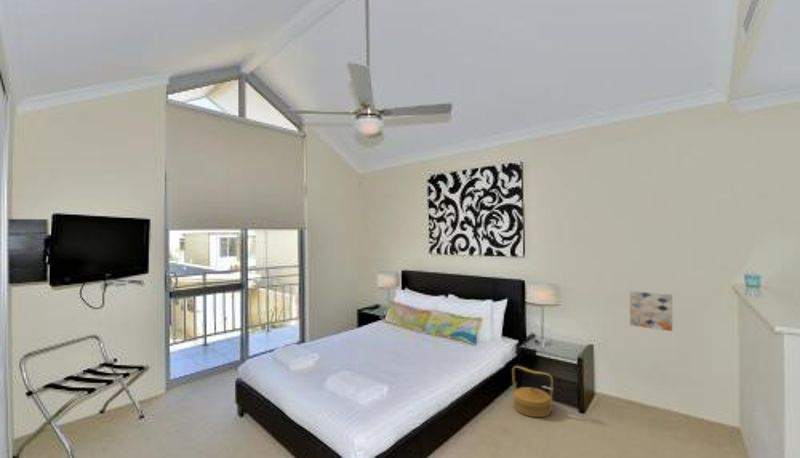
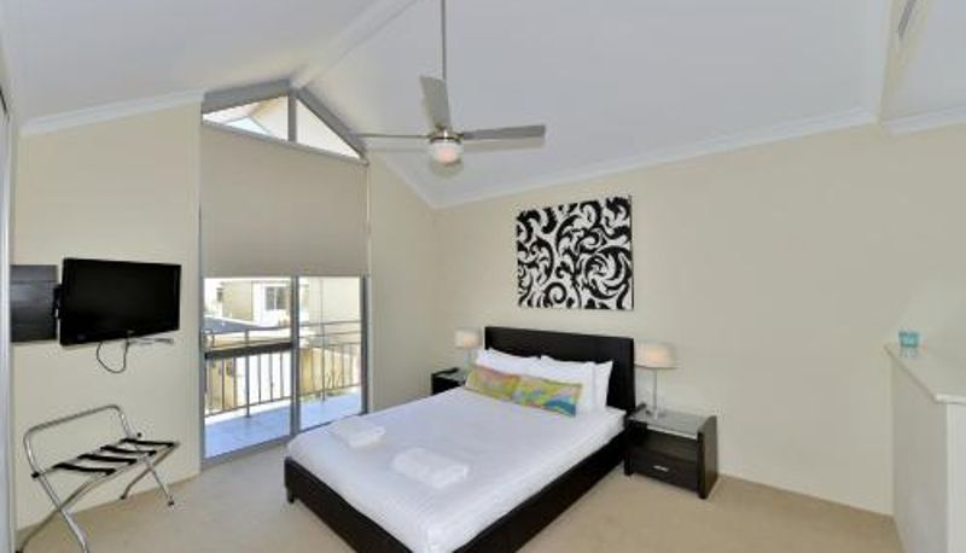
- basket (531, 389)
- wall art (650, 310)
